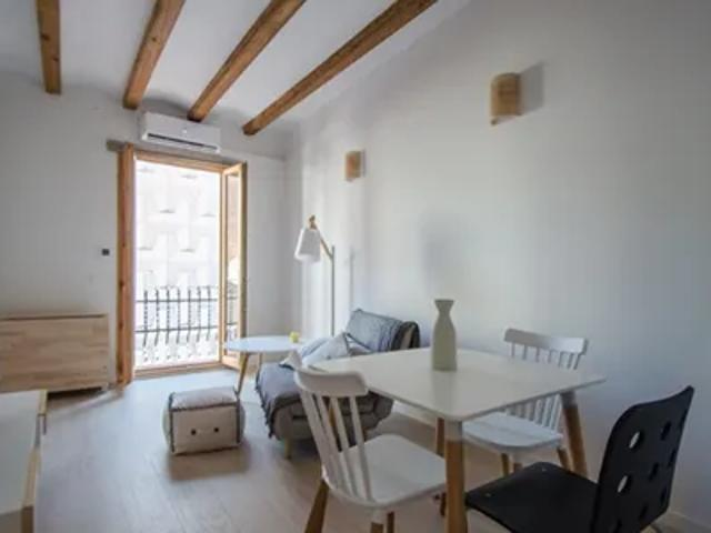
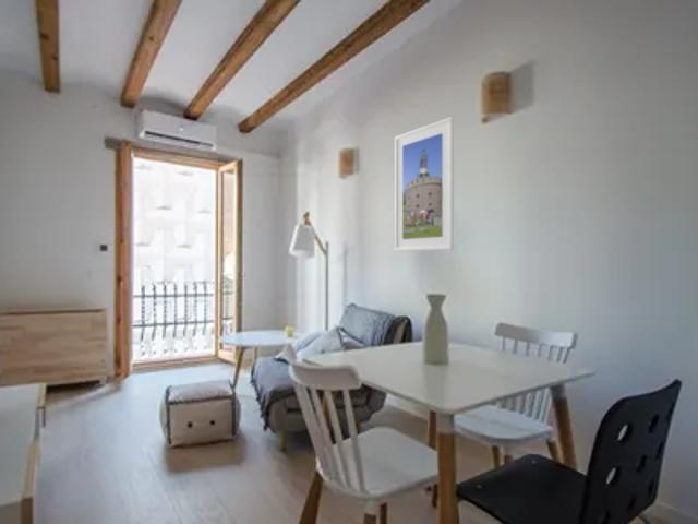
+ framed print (421, 189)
